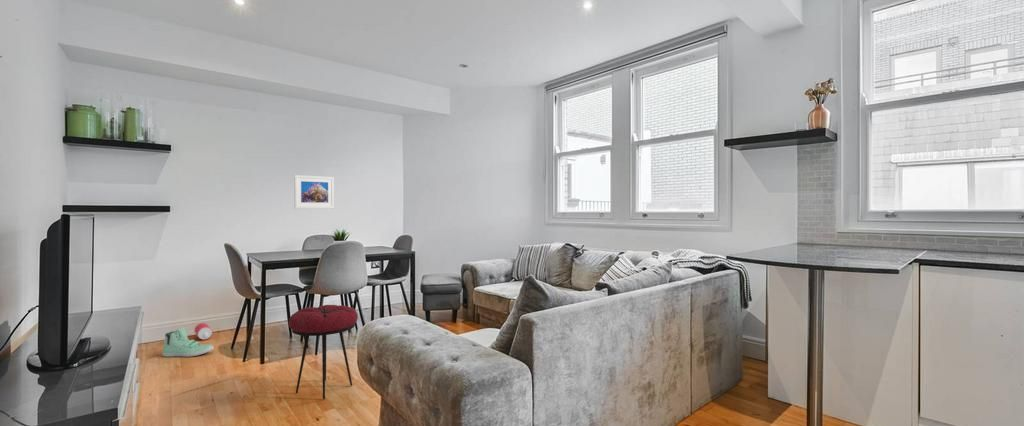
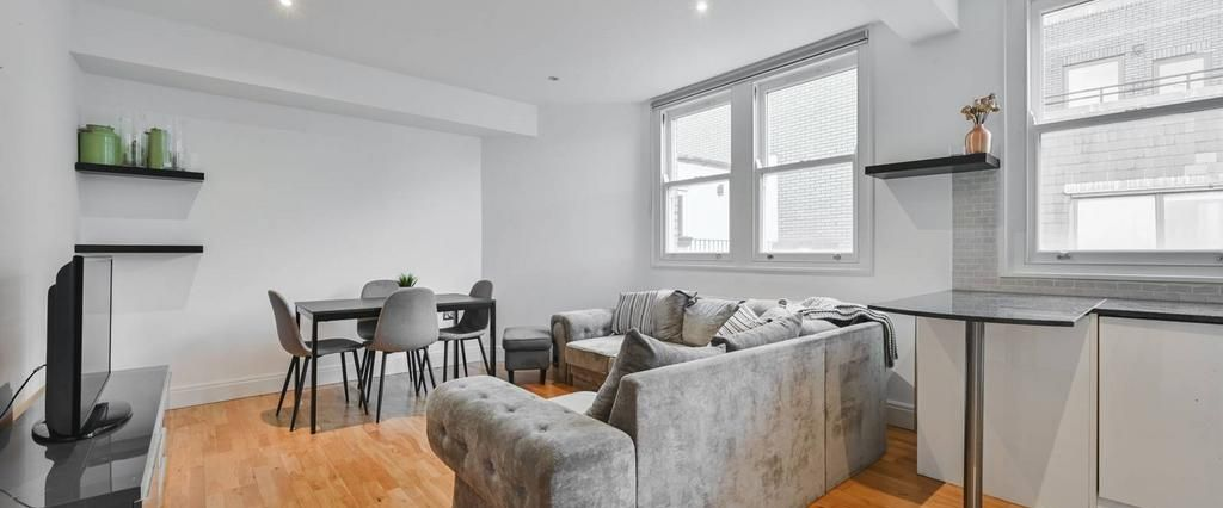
- speaker (203, 331)
- sneaker (188, 340)
- stool (324, 348)
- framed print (314, 192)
